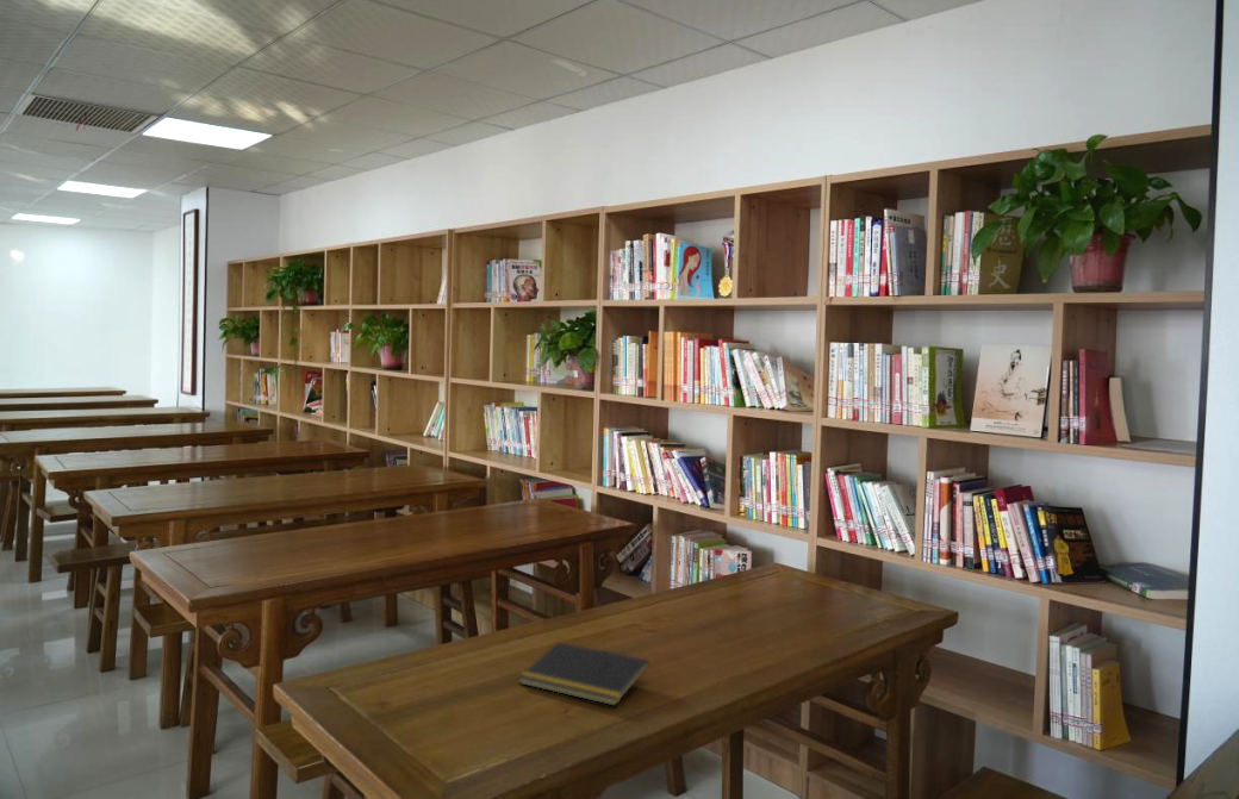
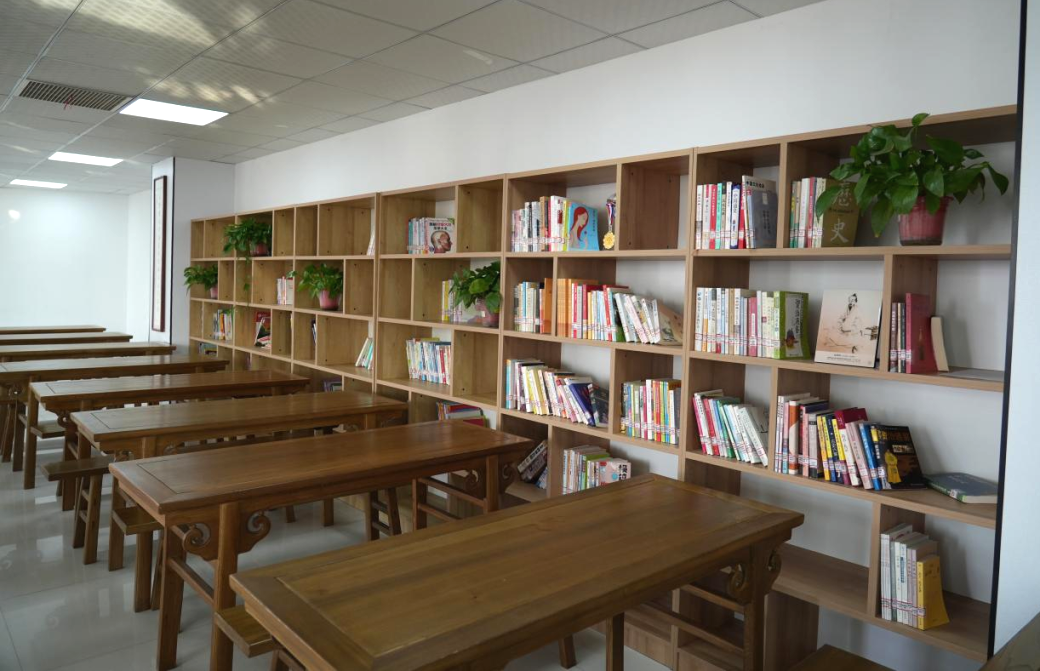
- notepad (584, 670)
